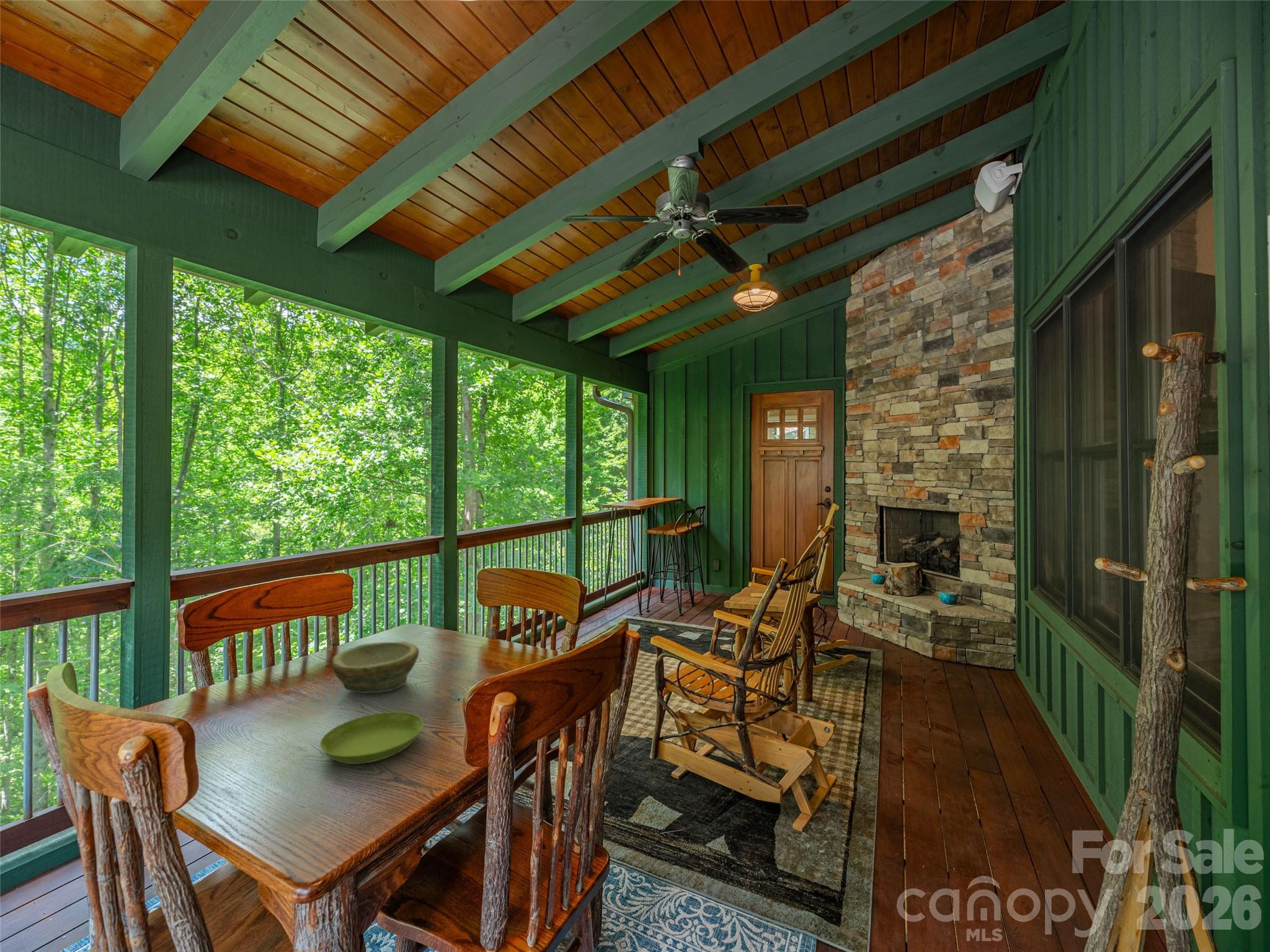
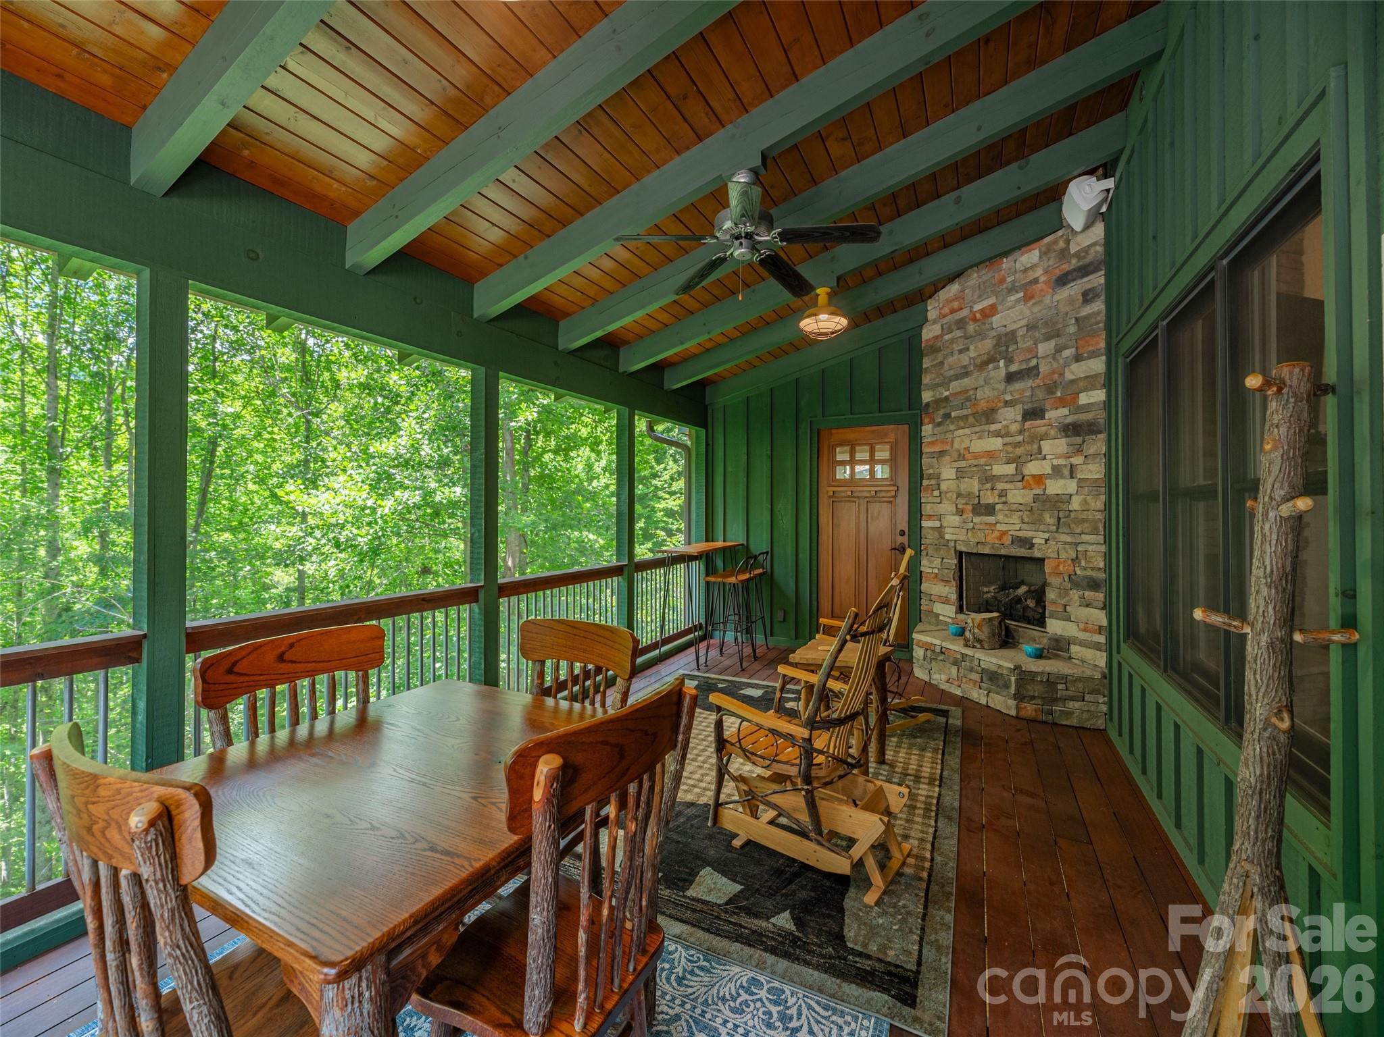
- bowl (376, 669)
- saucer (373, 738)
